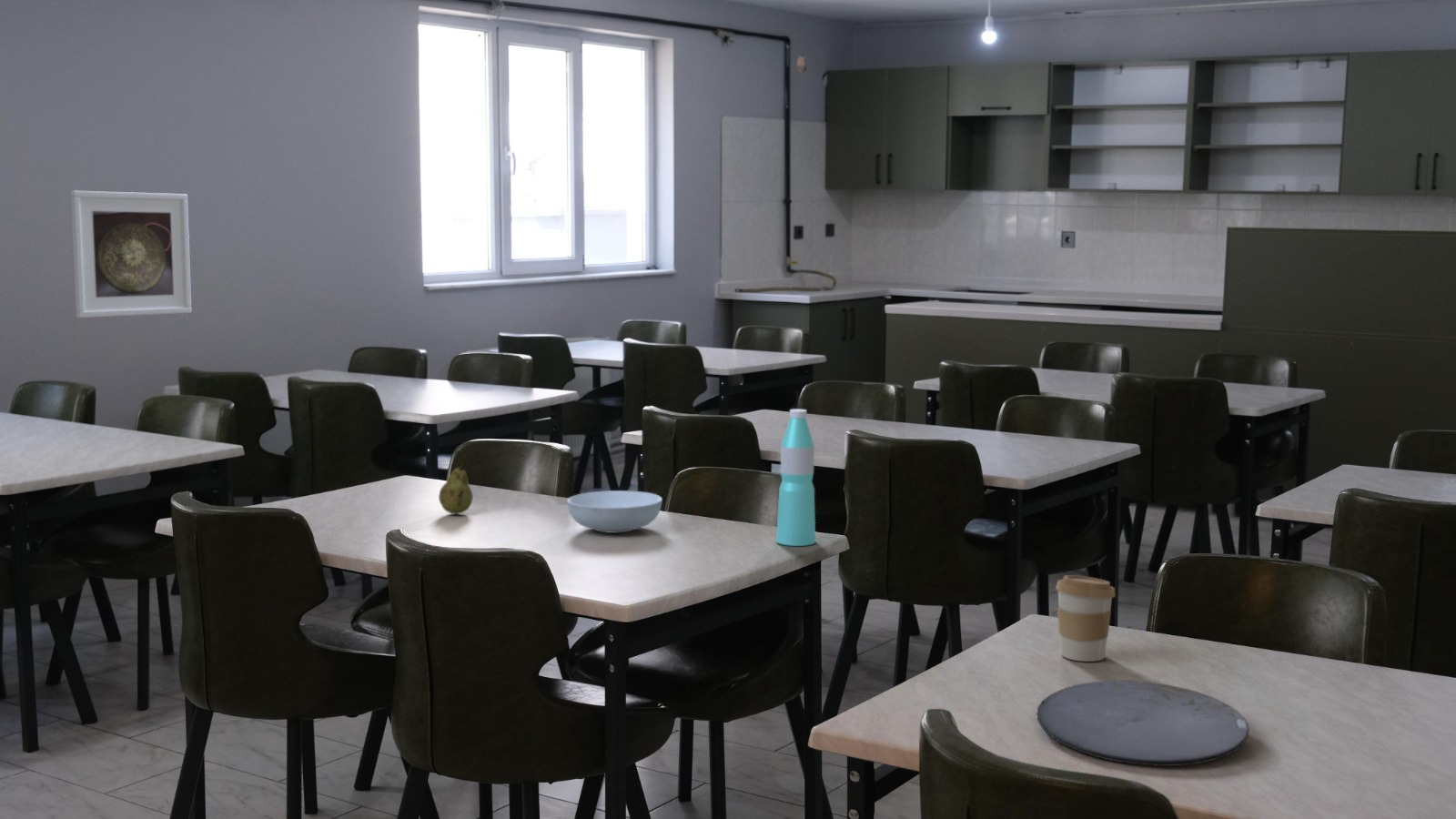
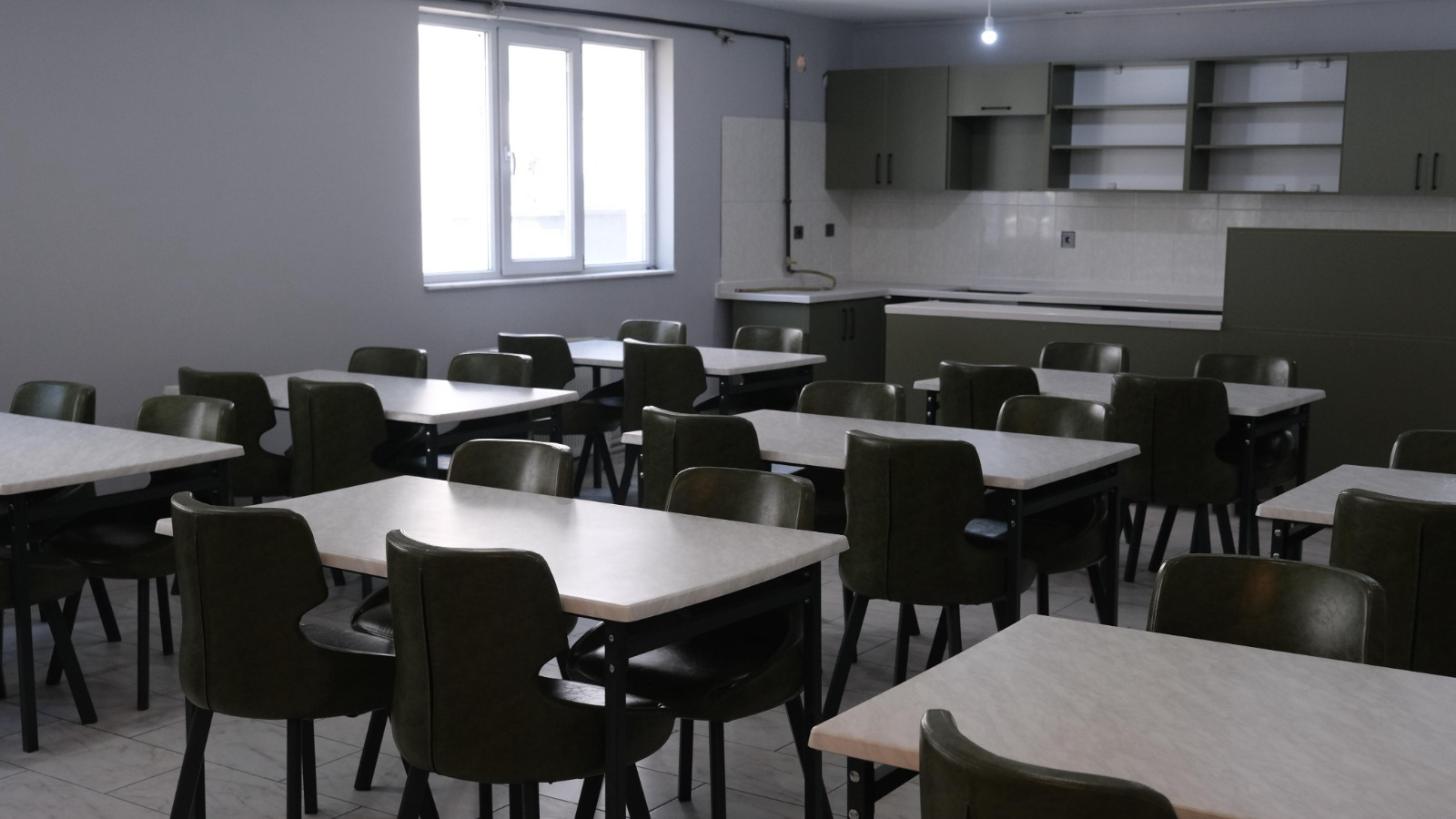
- coffee cup (1084, 615)
- plate (1140, 720)
- serving bowl (614, 513)
- water bottle (796, 476)
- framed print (133, 254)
- fruit (455, 488)
